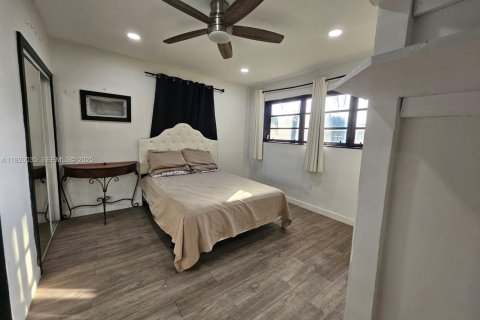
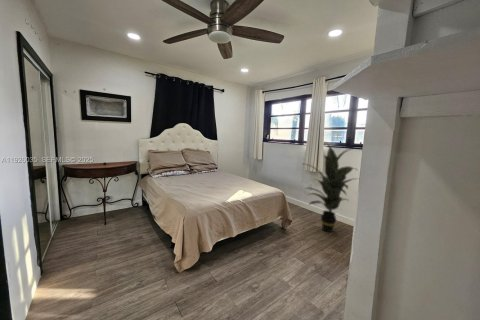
+ indoor plant (329, 186)
